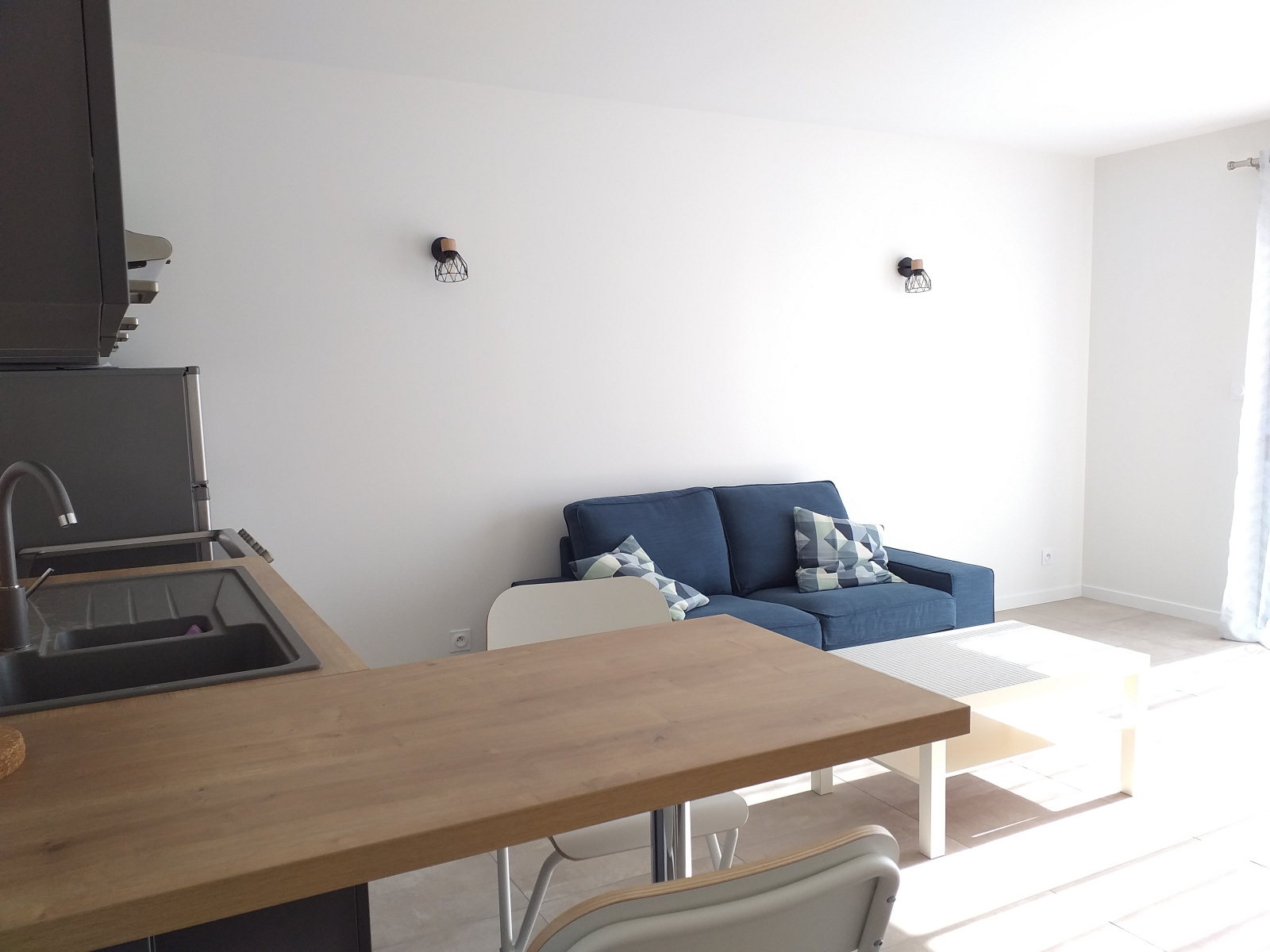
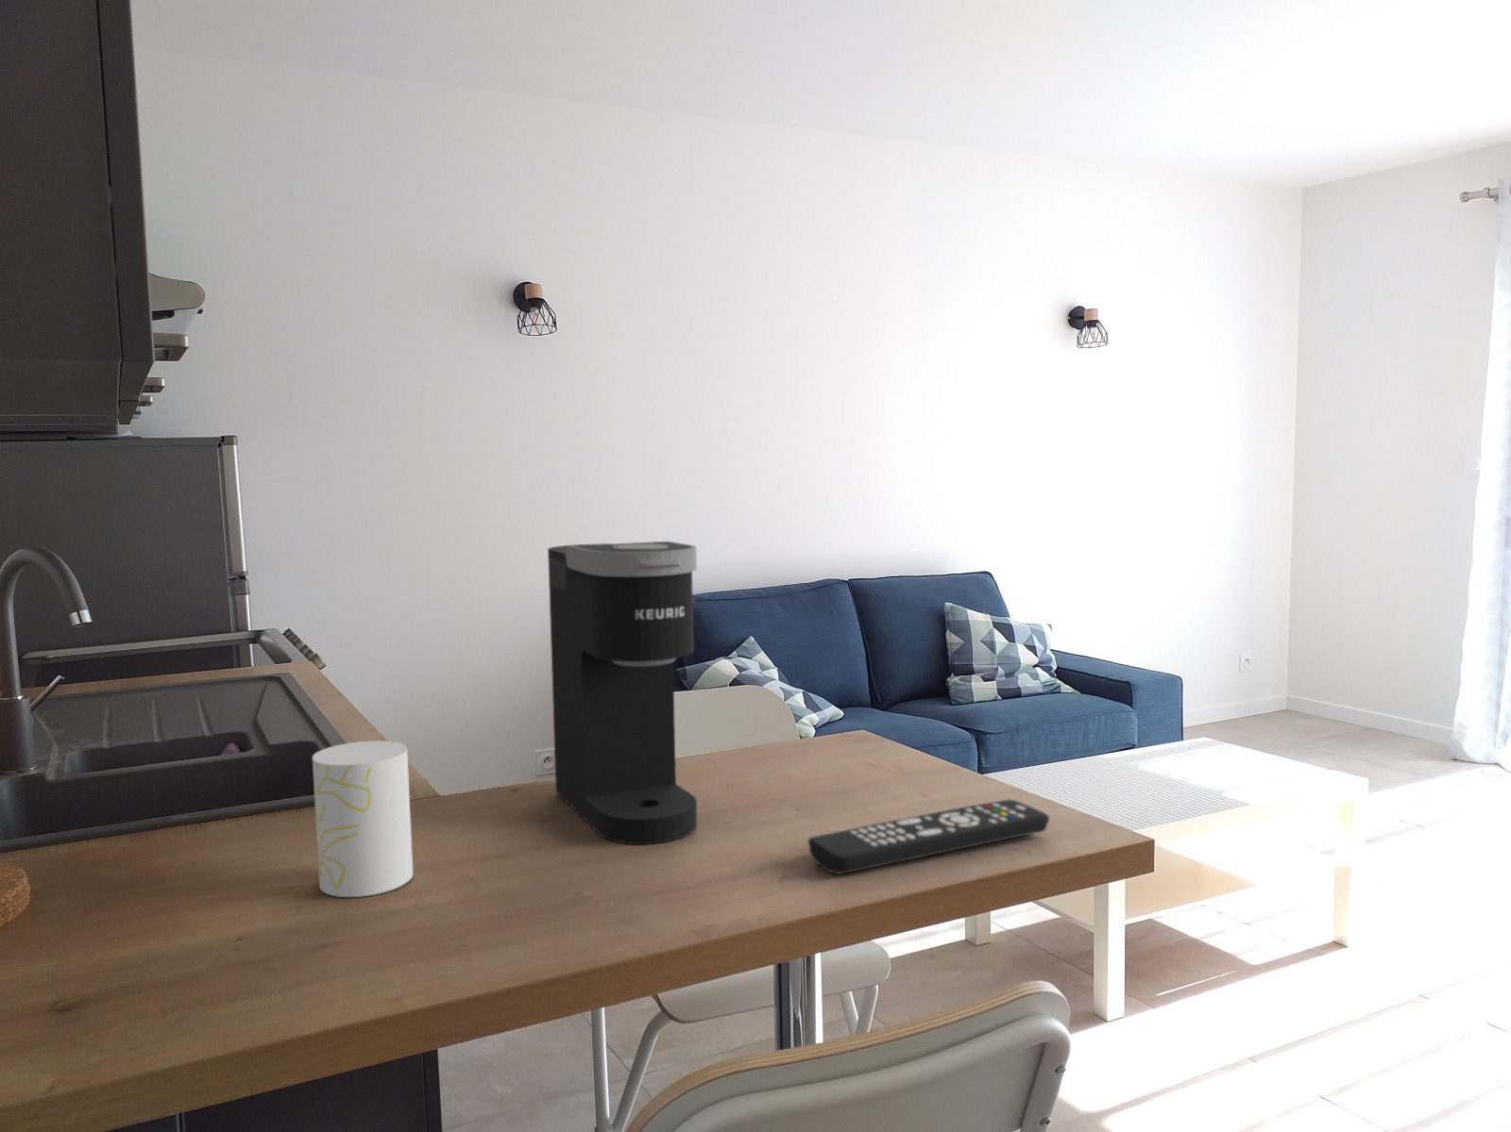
+ remote control (932, 835)
+ cup (364, 816)
+ coffee maker (620, 677)
